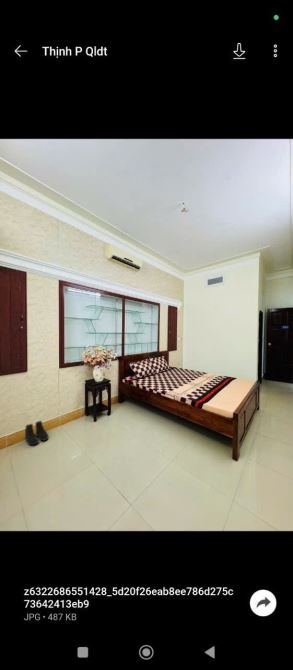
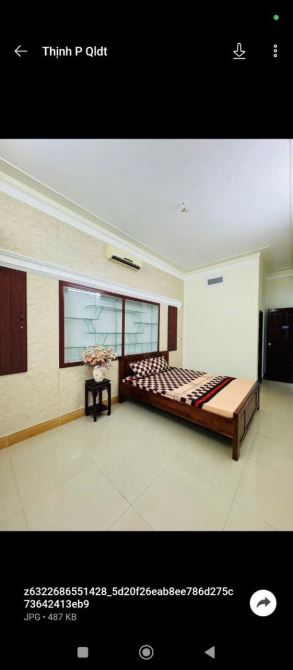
- boots (36, 431)
